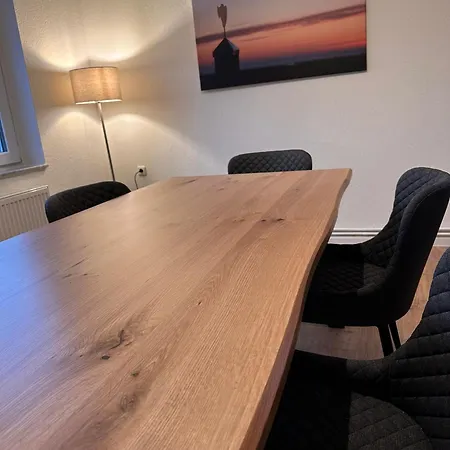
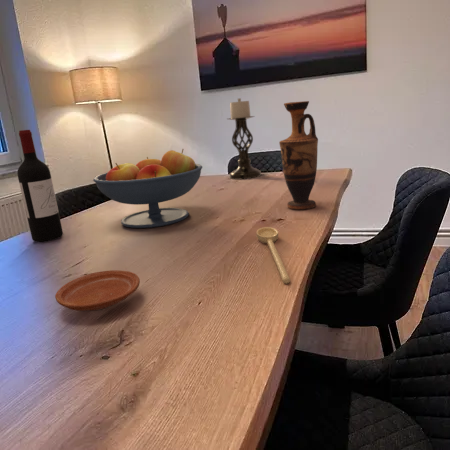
+ fruit bowl (150, 186)
+ spoon (274, 251)
+ vase (299, 155)
+ wine bottle (36, 186)
+ plate (100, 294)
+ candle holder (242, 138)
